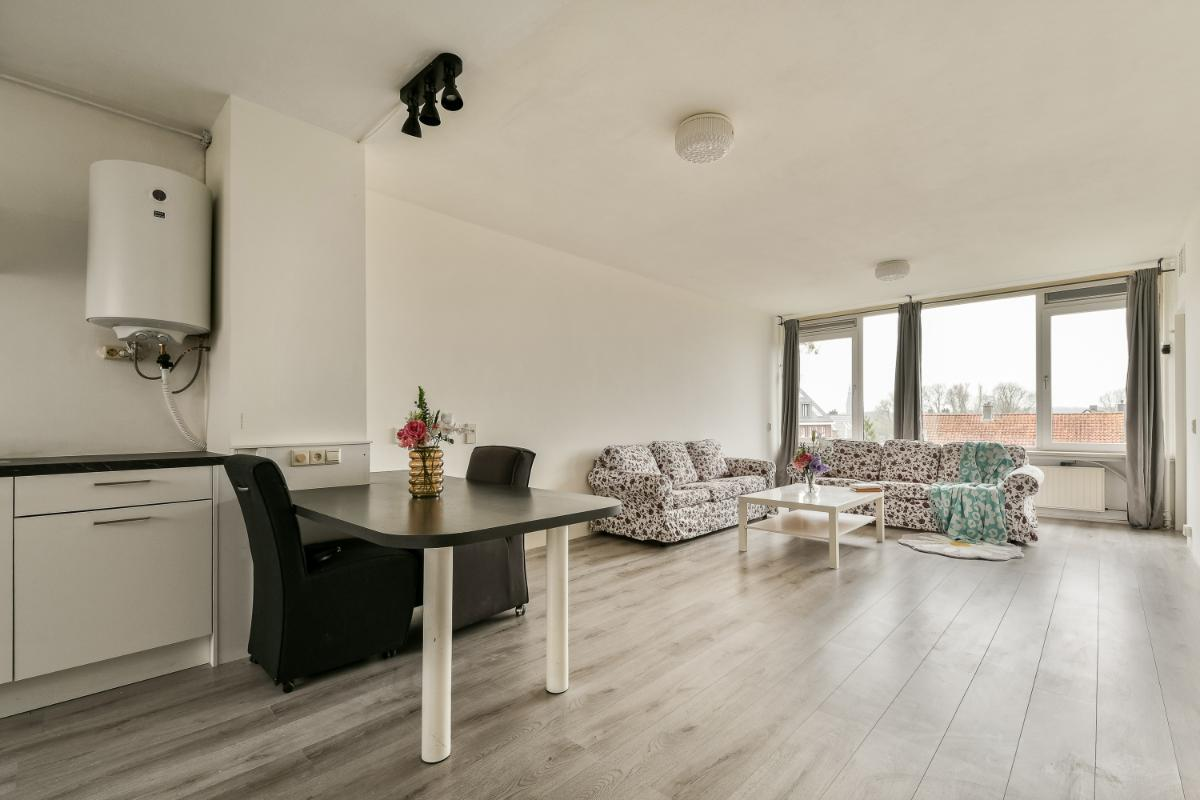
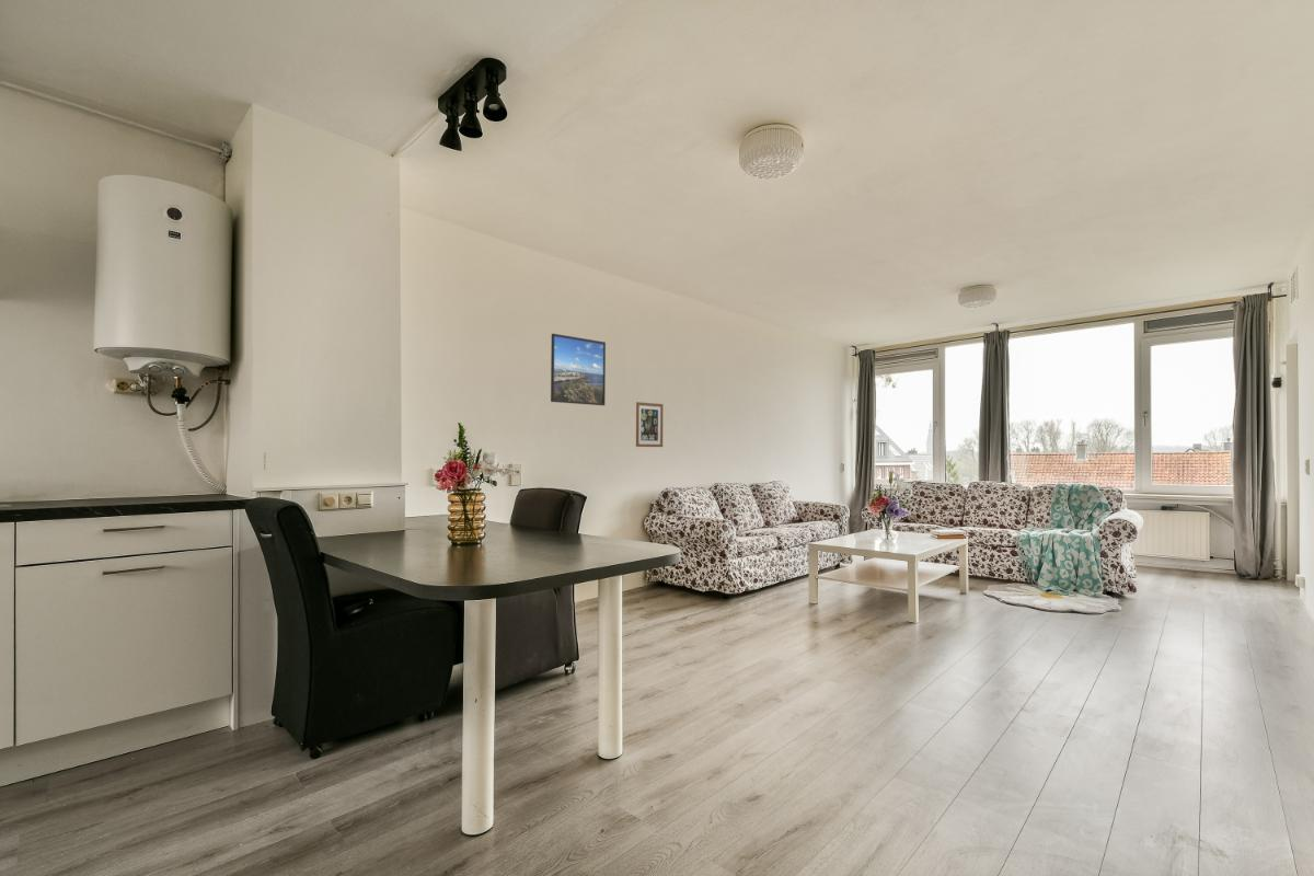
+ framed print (578, 370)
+ wall art (649, 425)
